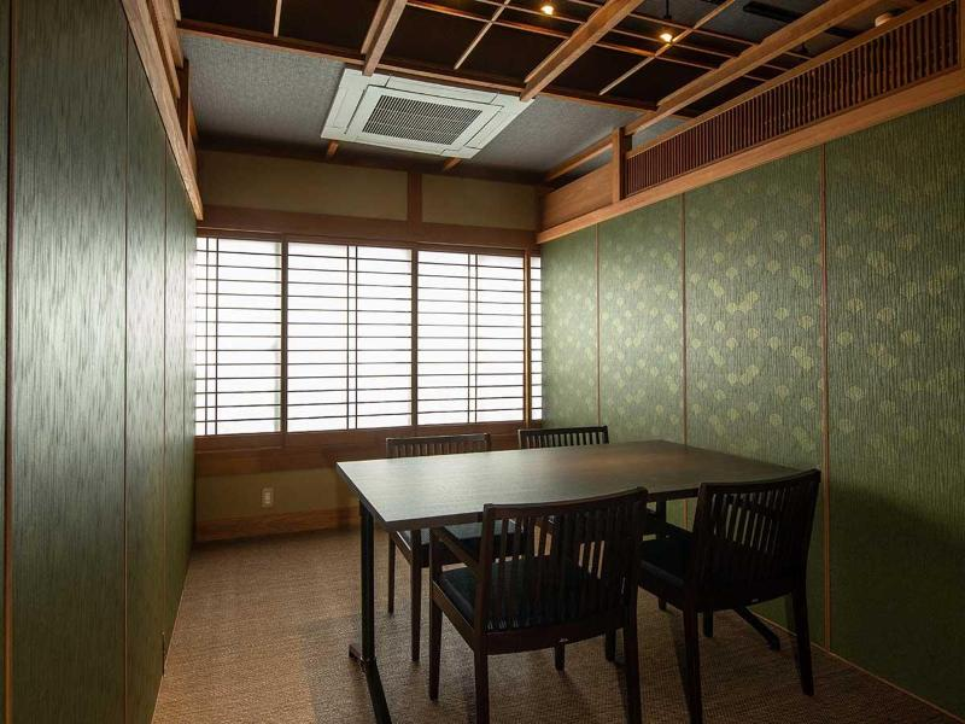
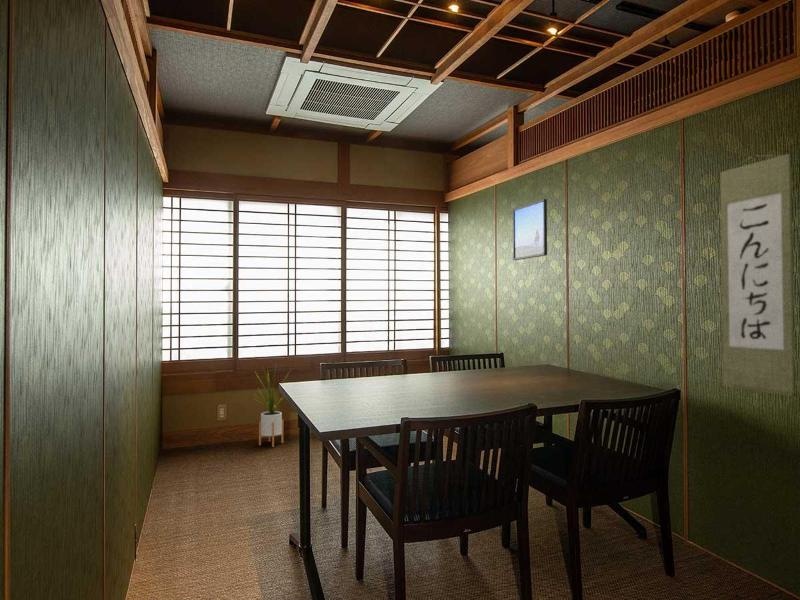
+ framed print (529, 231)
+ house plant (271, 403)
+ wall scroll (754, 271)
